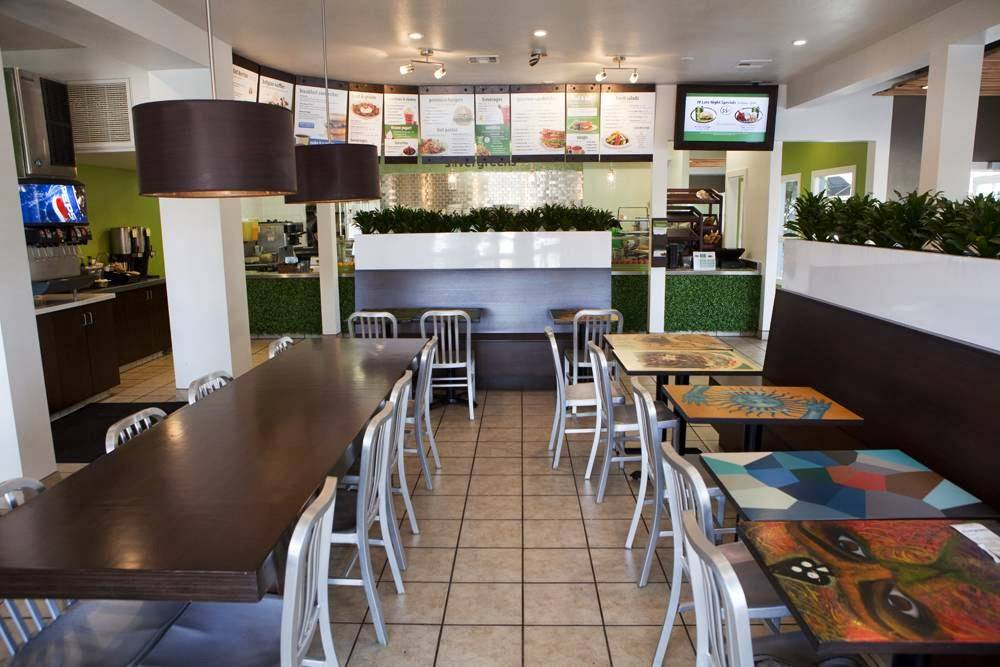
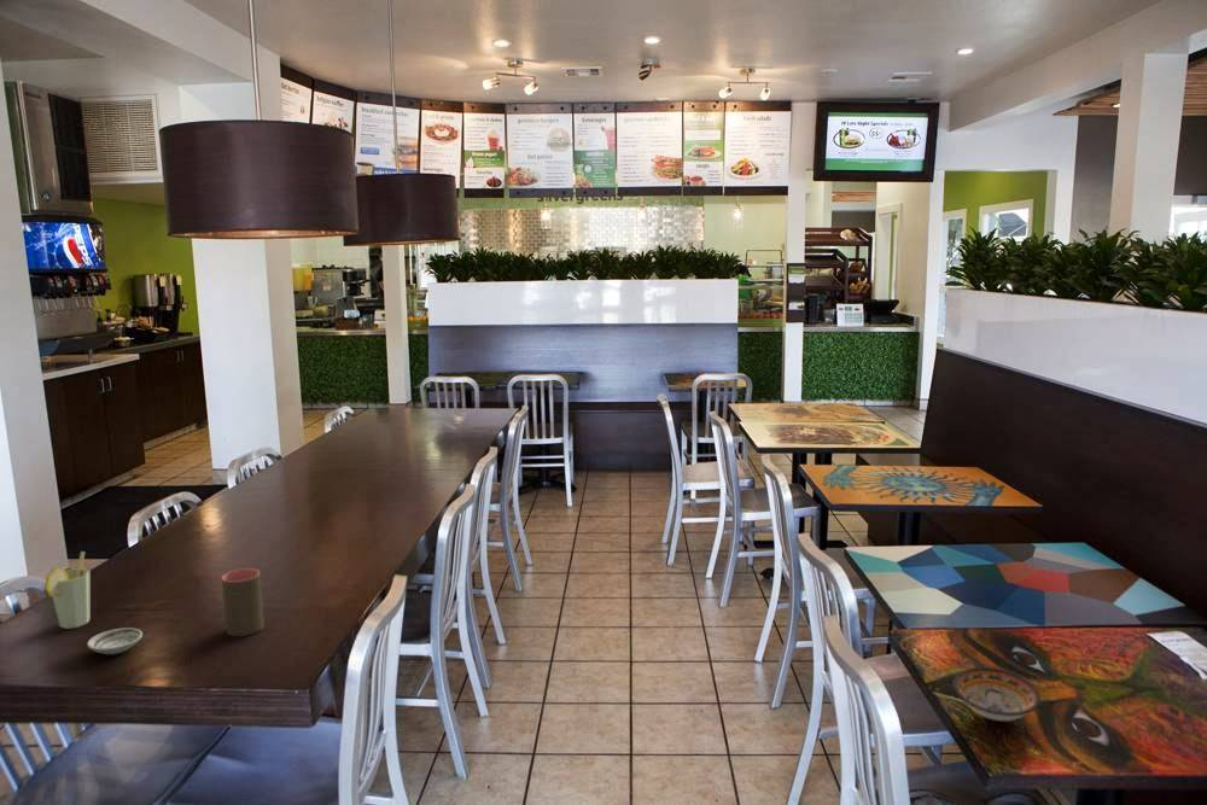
+ saucer (115, 643)
+ cup (68, 593)
+ cup (243, 601)
+ bowl (995, 701)
